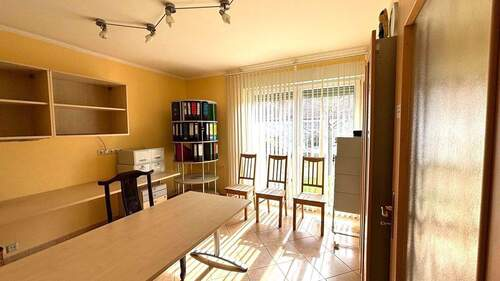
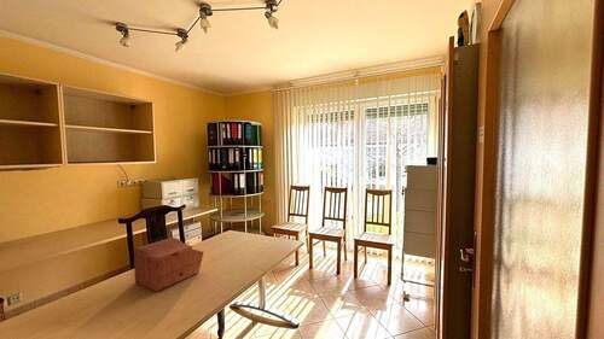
+ sewing box (172, 259)
